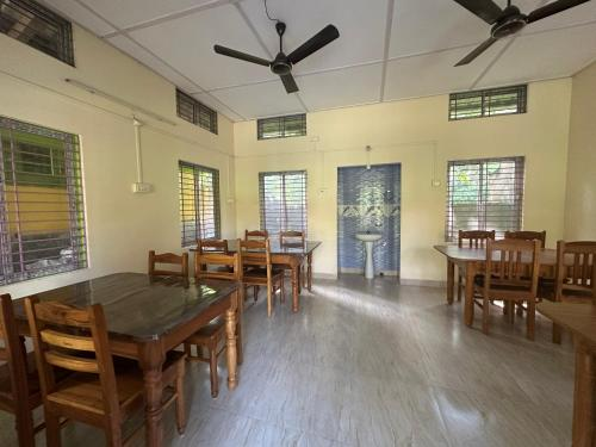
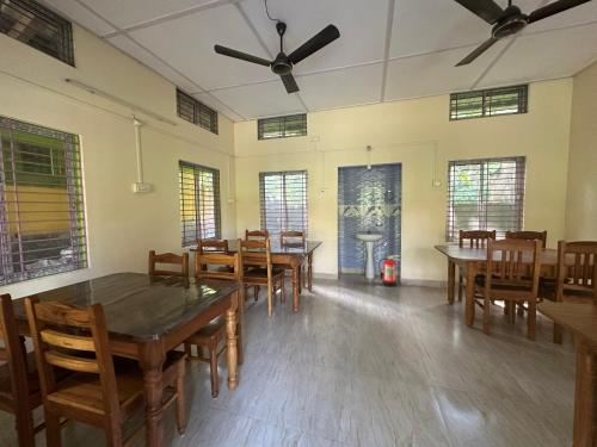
+ fire extinguisher (389, 269)
